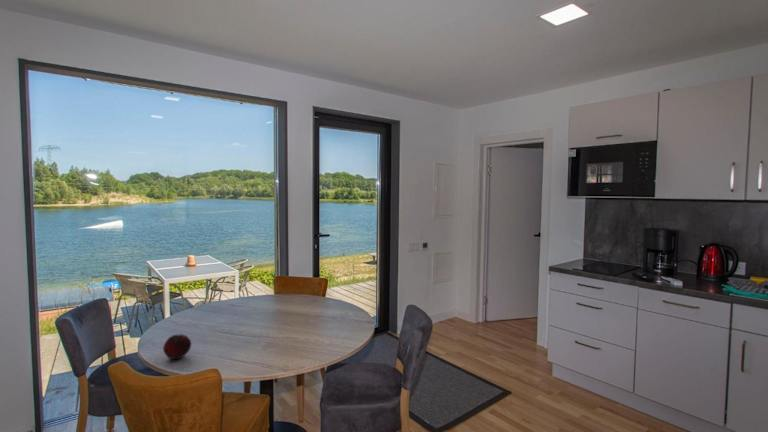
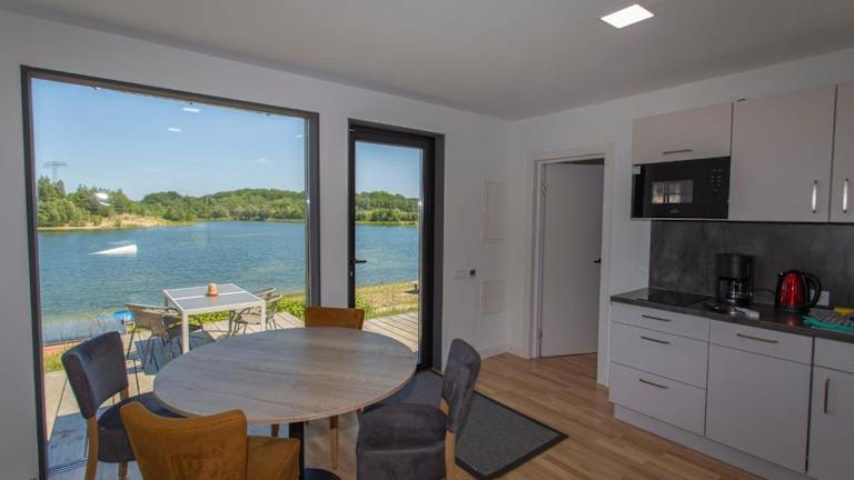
- fruit (177, 346)
